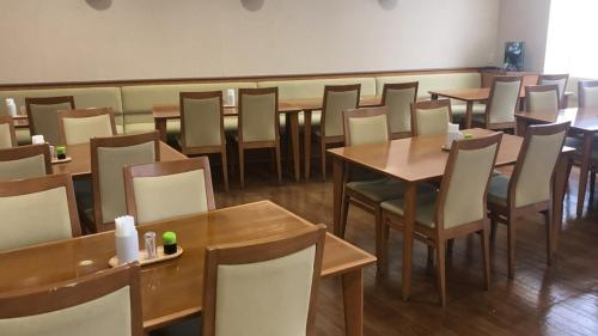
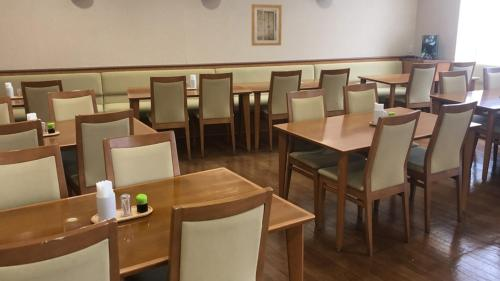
+ wall art (266, 25)
